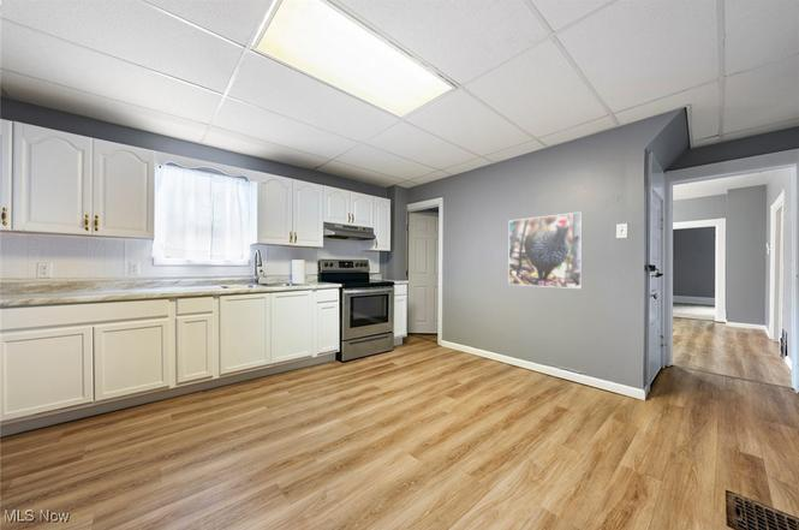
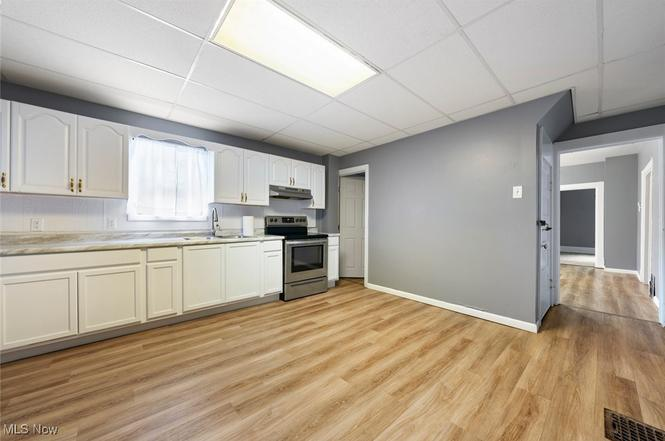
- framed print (542, 251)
